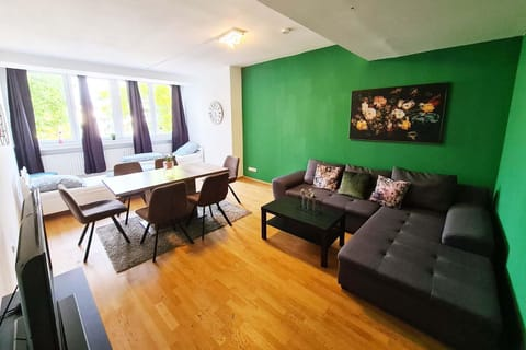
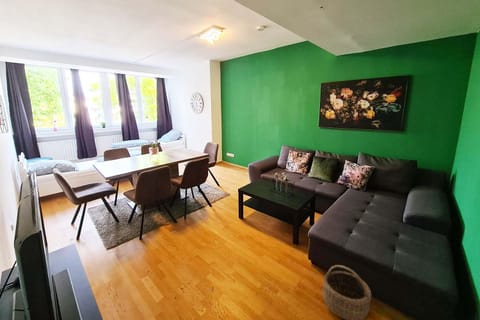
+ wicker basket (346, 287)
